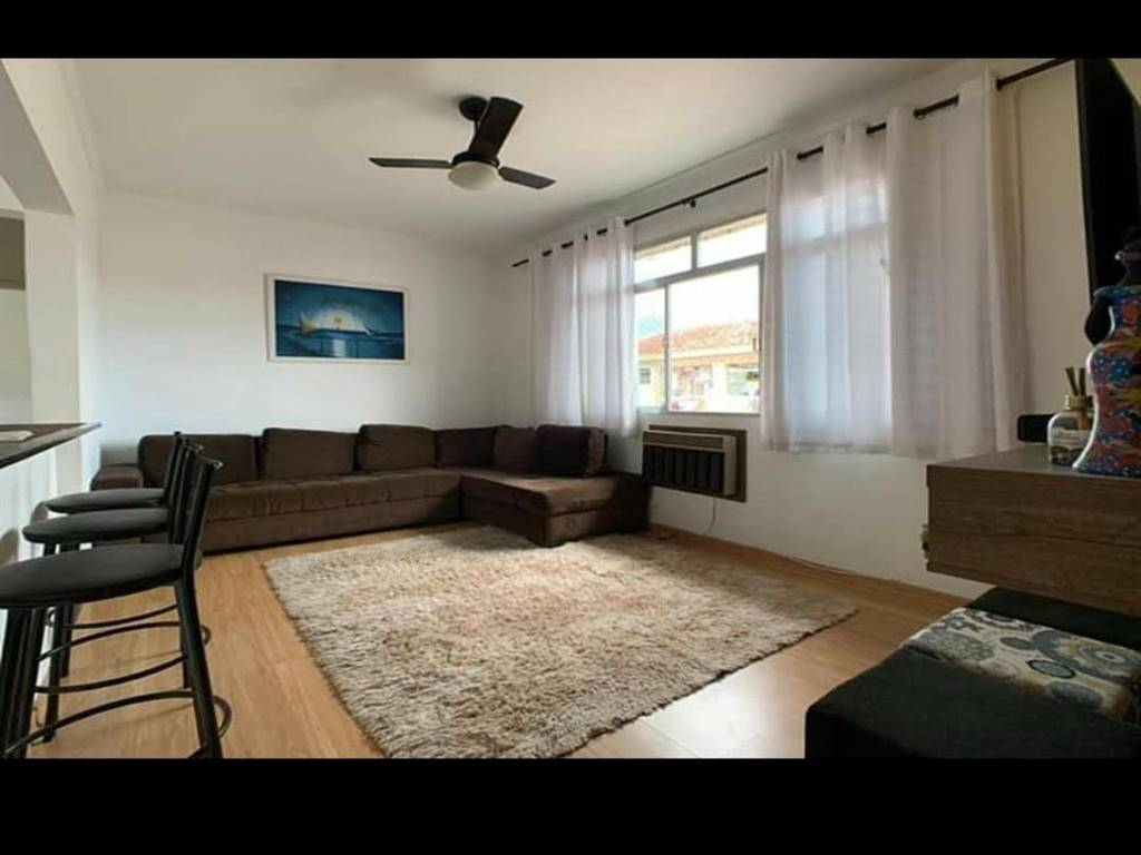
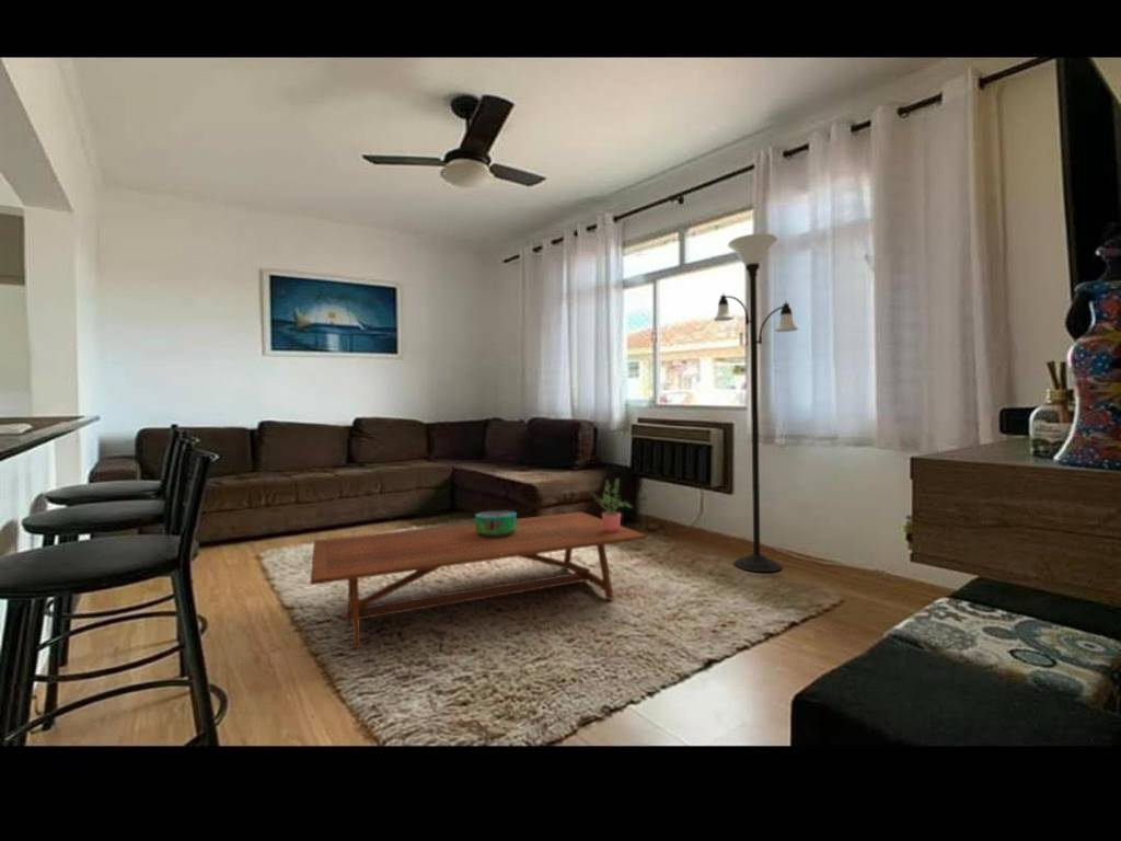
+ floor lamp (754, 403)
+ potted plant (611, 505)
+ coffee table (479, 561)
+ decorative bowl (496, 522)
